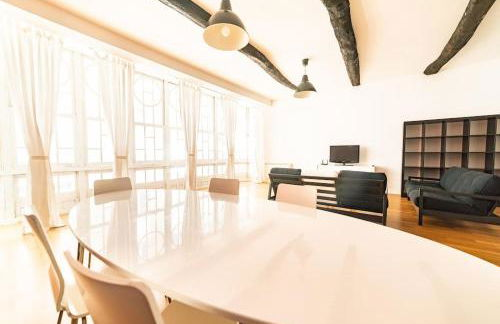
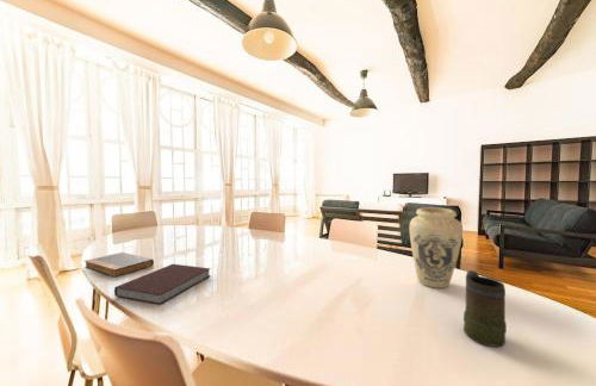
+ notebook (167, 280)
+ mug (480, 304)
+ vase (434, 247)
+ book (119, 262)
